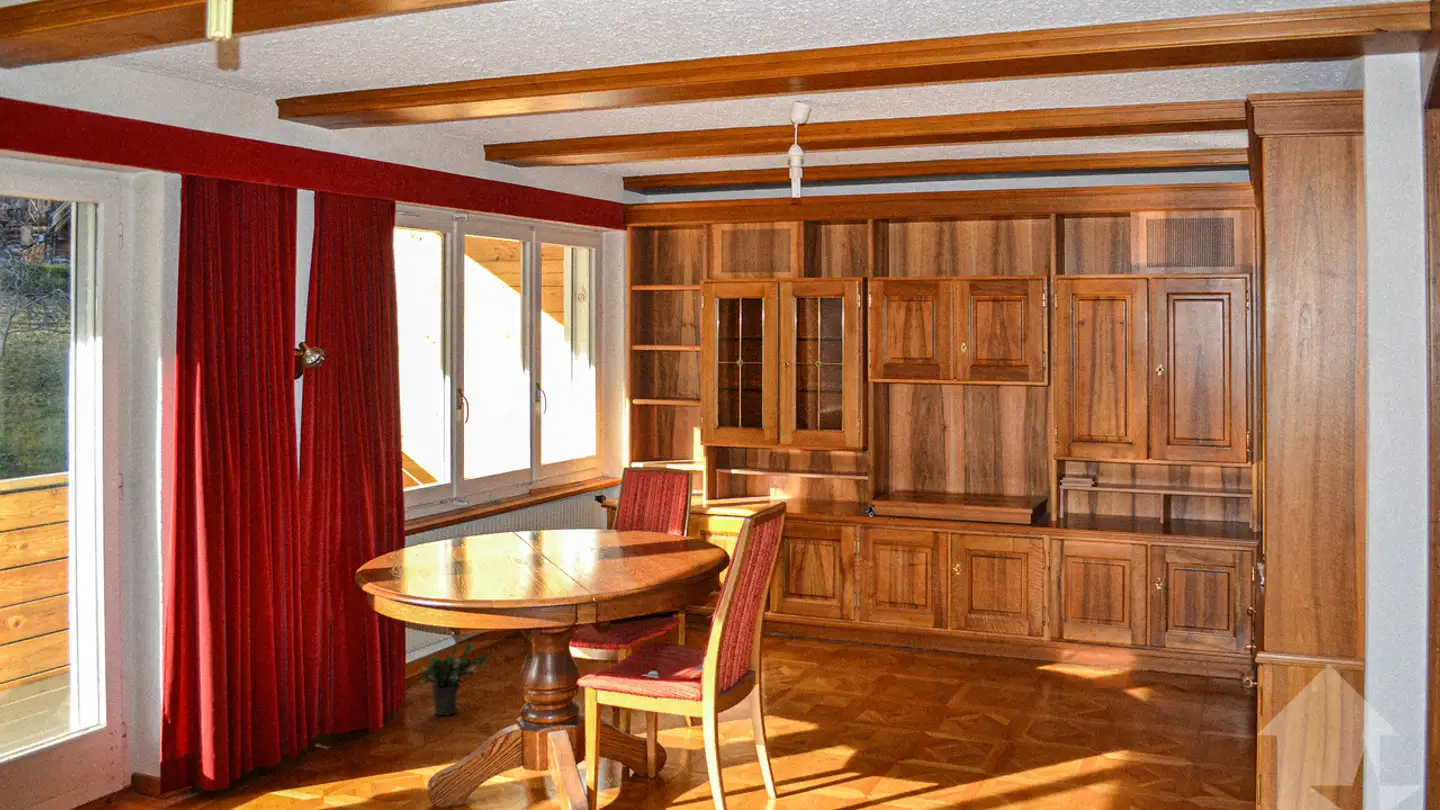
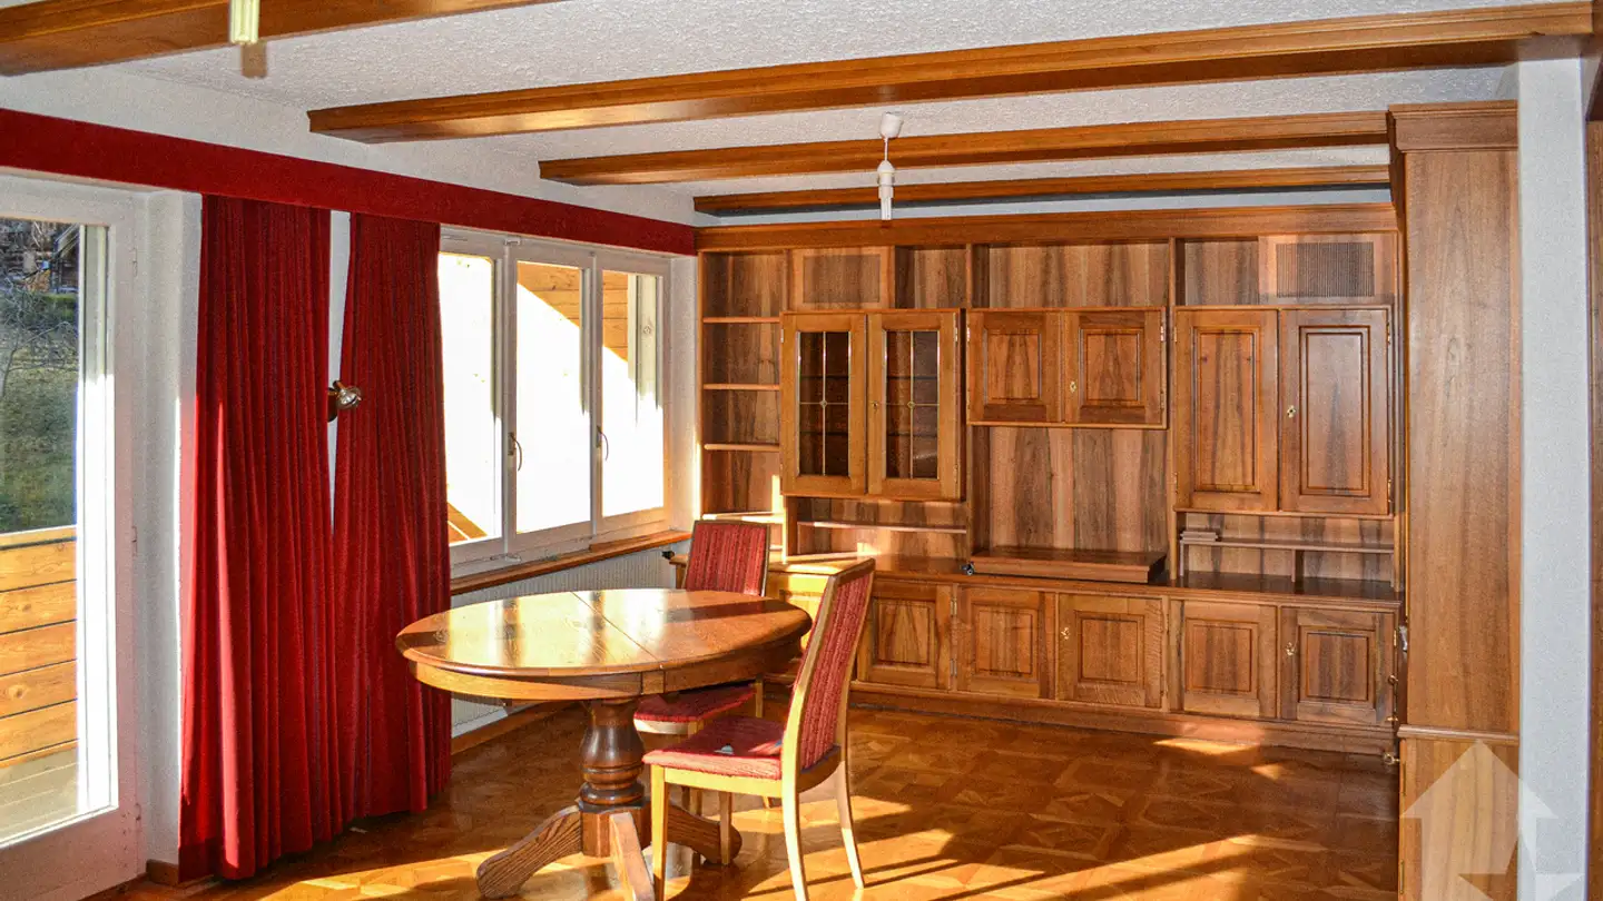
- potted plant (458, 674)
